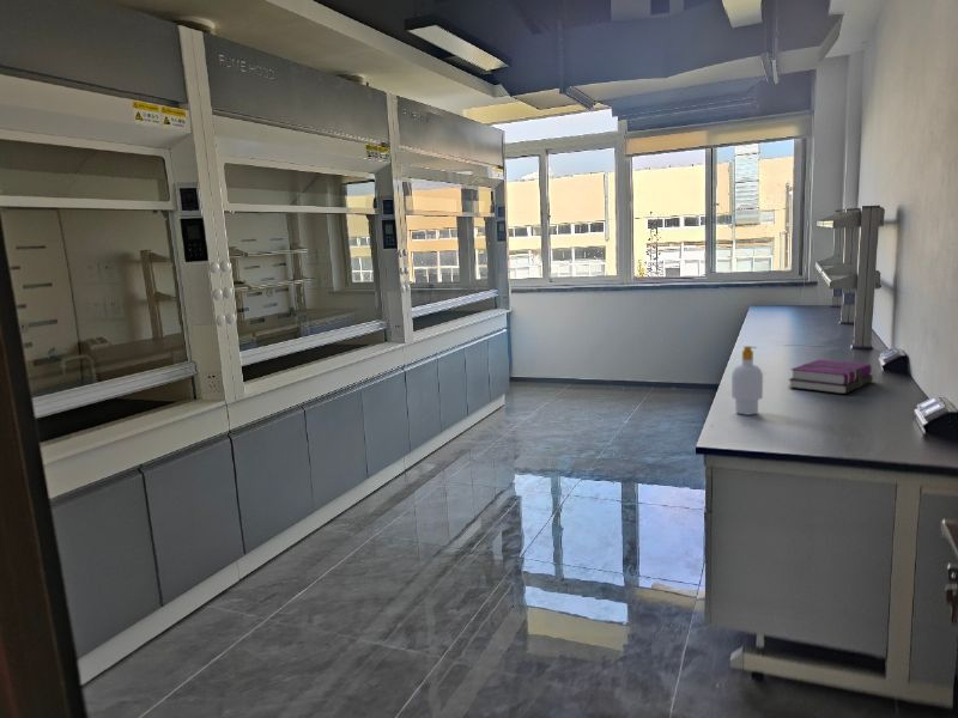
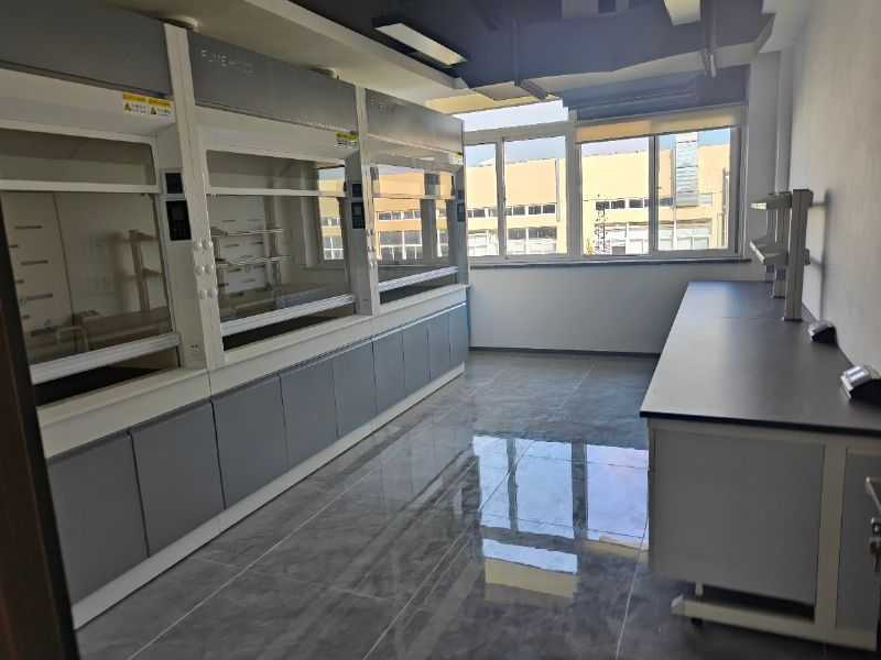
- soap bottle (746, 379)
- notebook (830, 375)
